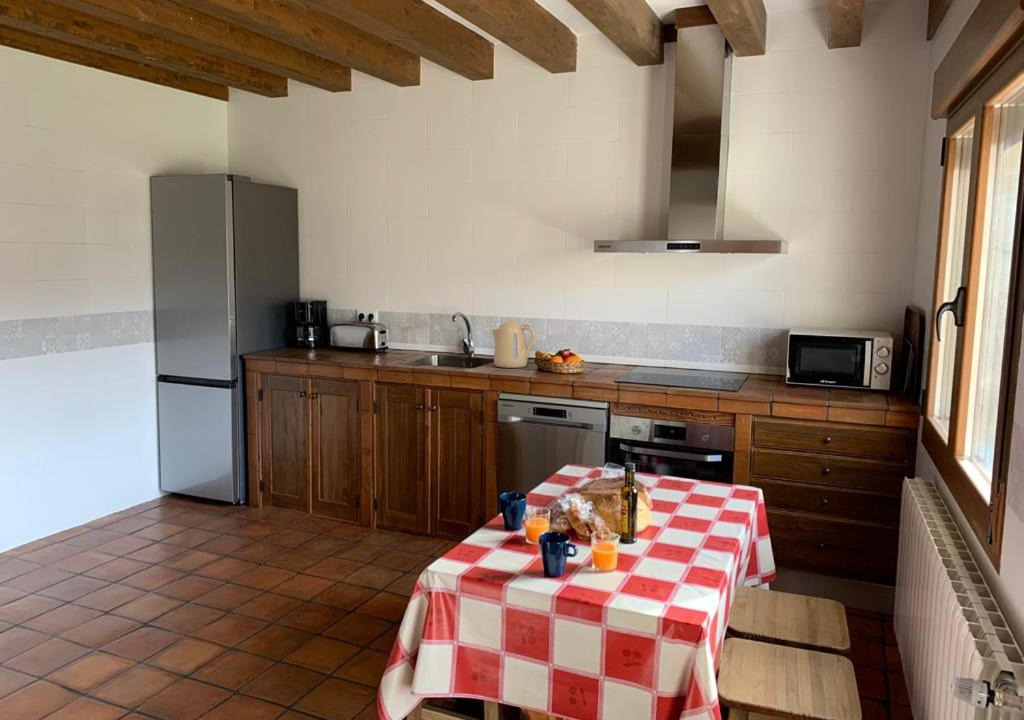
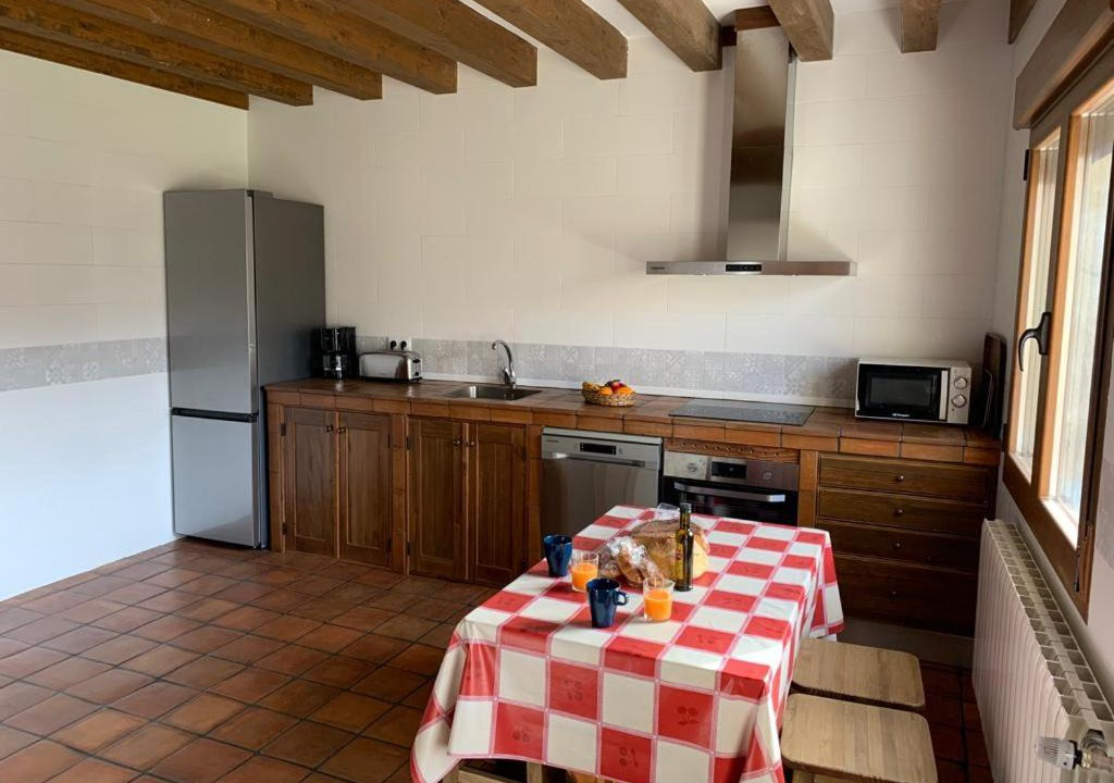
- kettle (513, 343)
